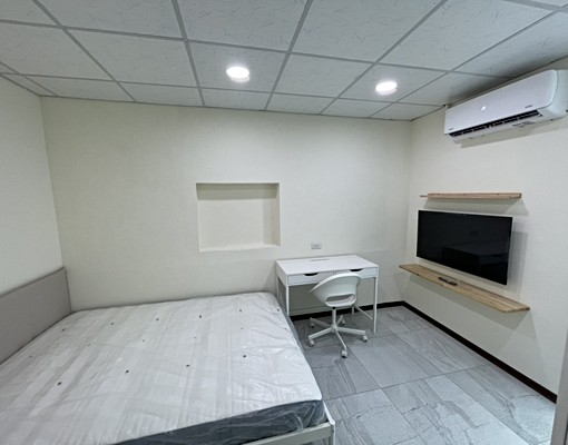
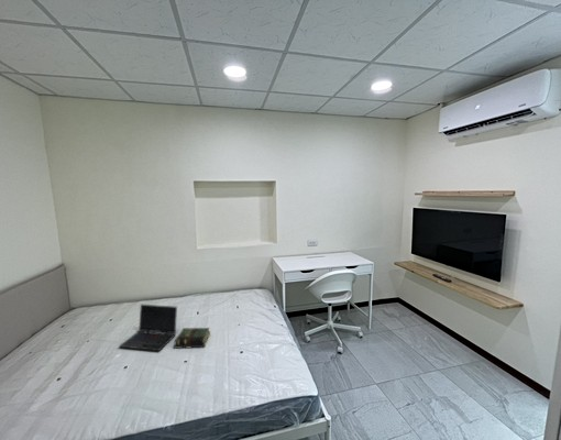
+ laptop computer (148, 326)
+ book (193, 337)
